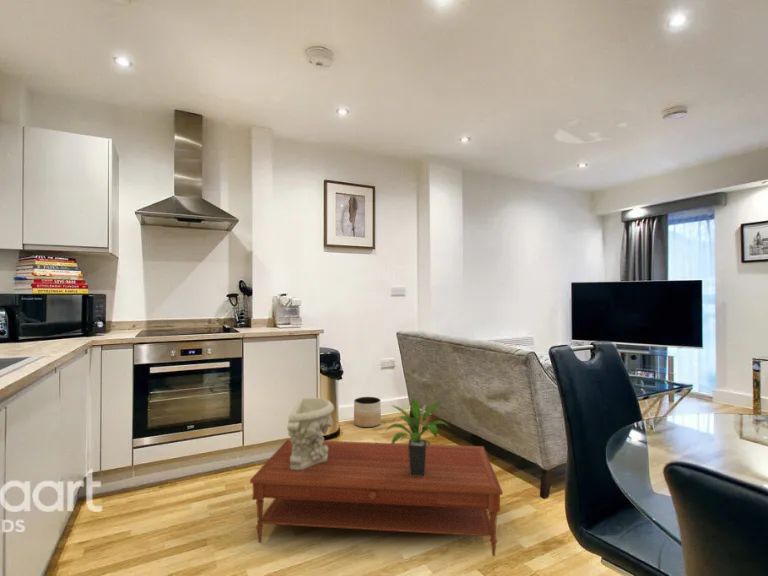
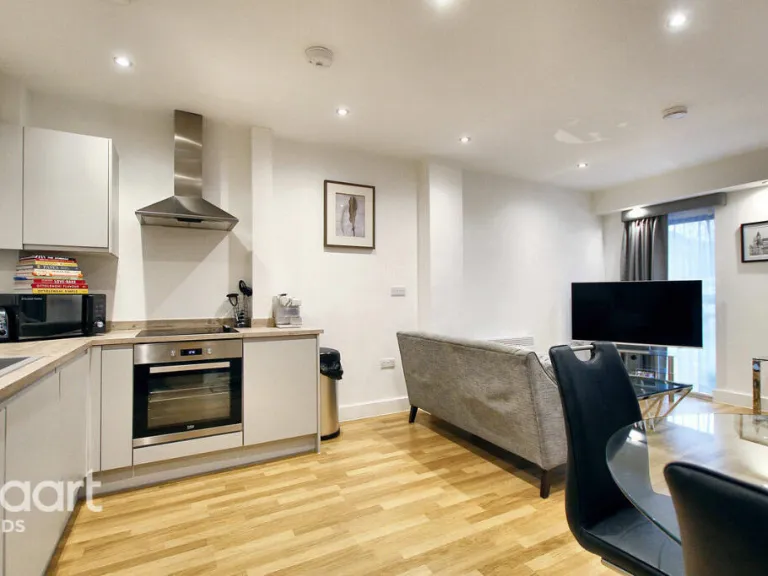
- coffee table (378, 490)
- planter (367, 411)
- potted plant (417, 437)
- decorative bowl (308, 432)
